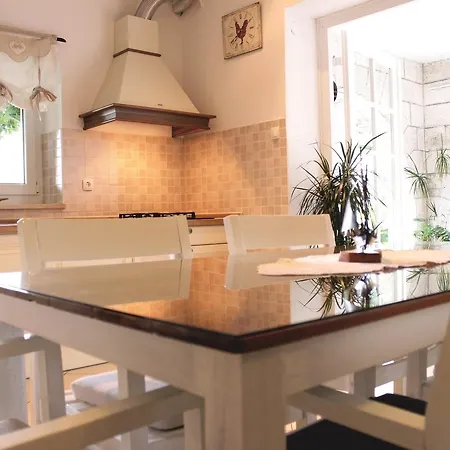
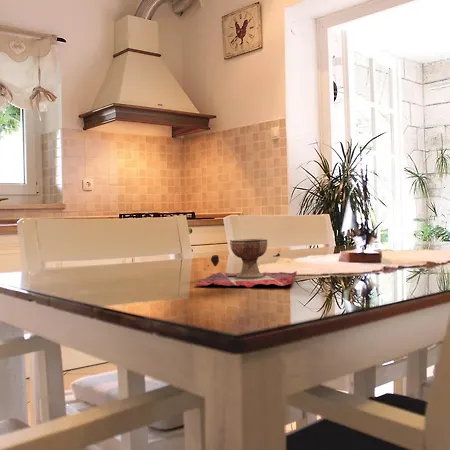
+ decorative bowl (247, 259)
